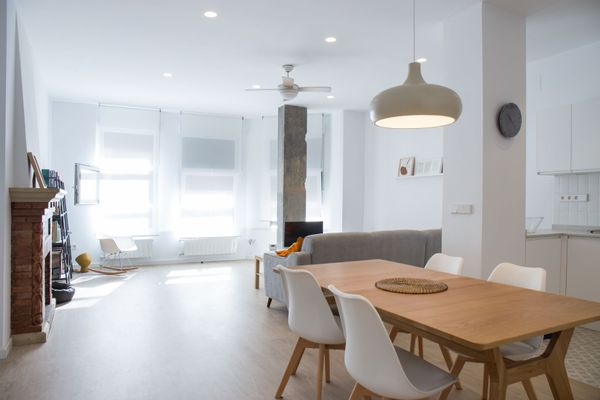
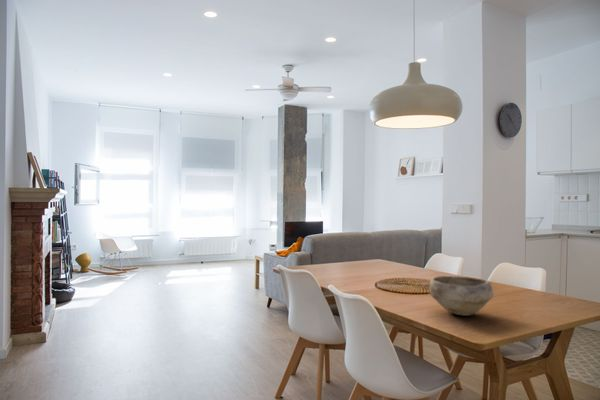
+ bowl (460, 296)
